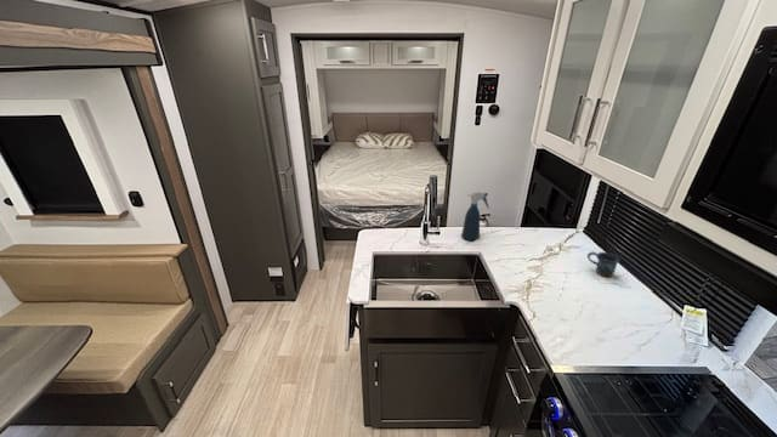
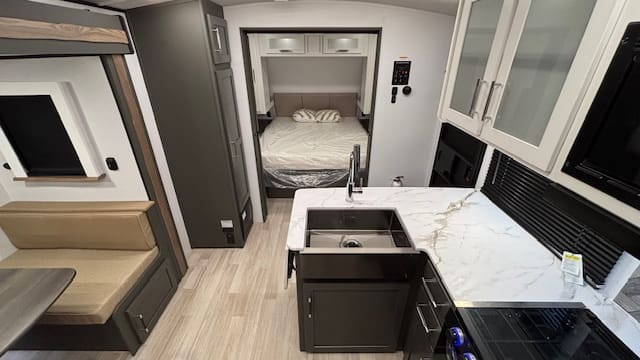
- mug (602, 263)
- spray bottle (473, 214)
